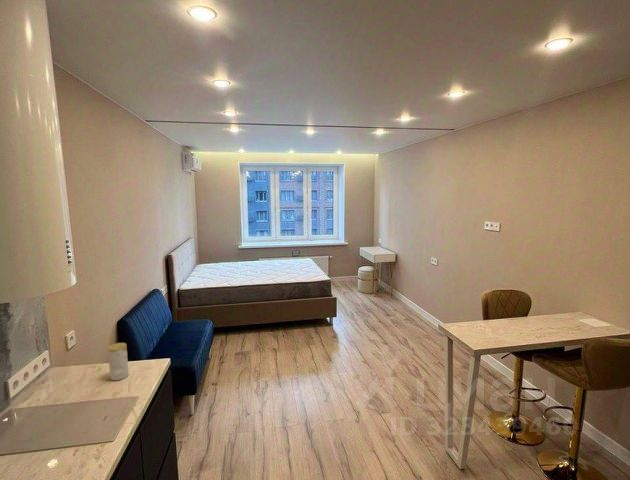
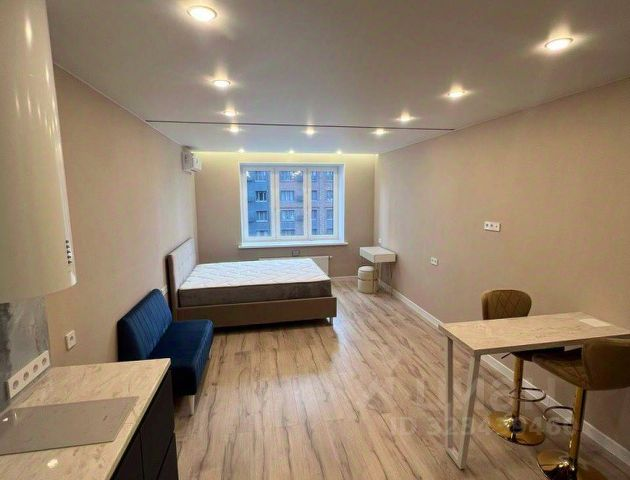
- candle (118, 361)
